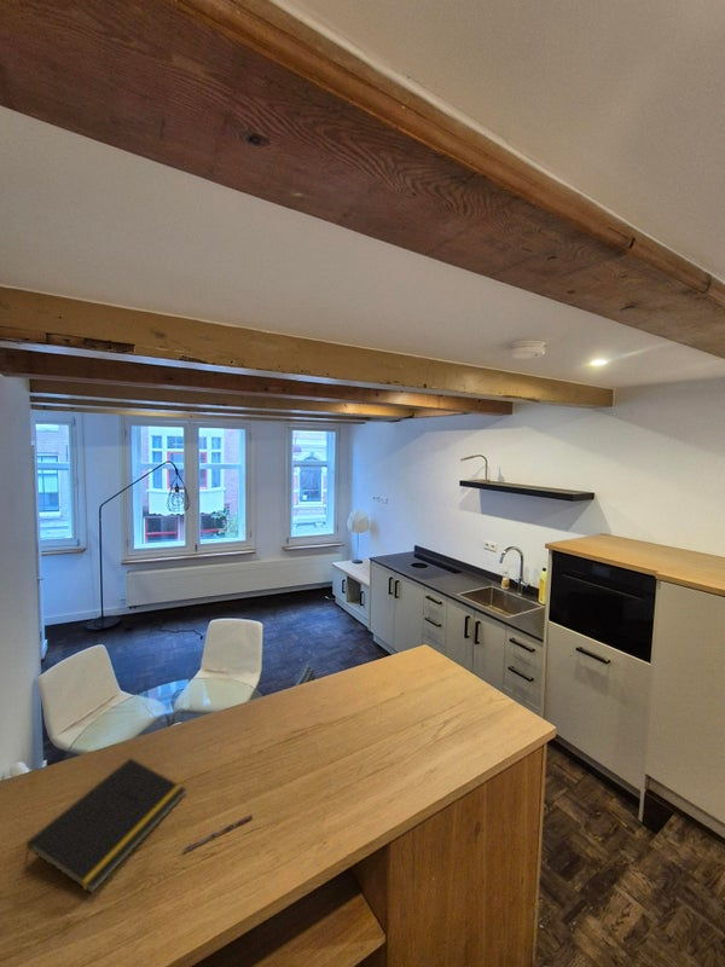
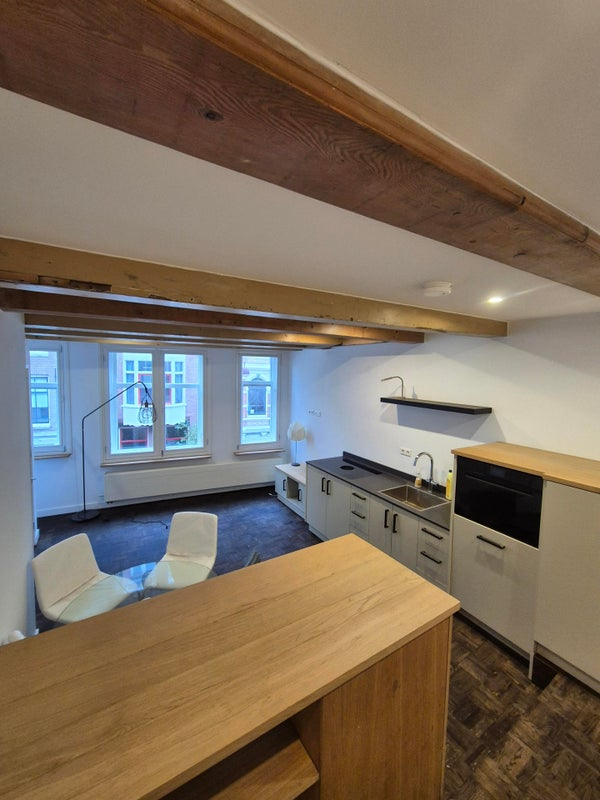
- notepad (114, 815)
- pen (219, 832)
